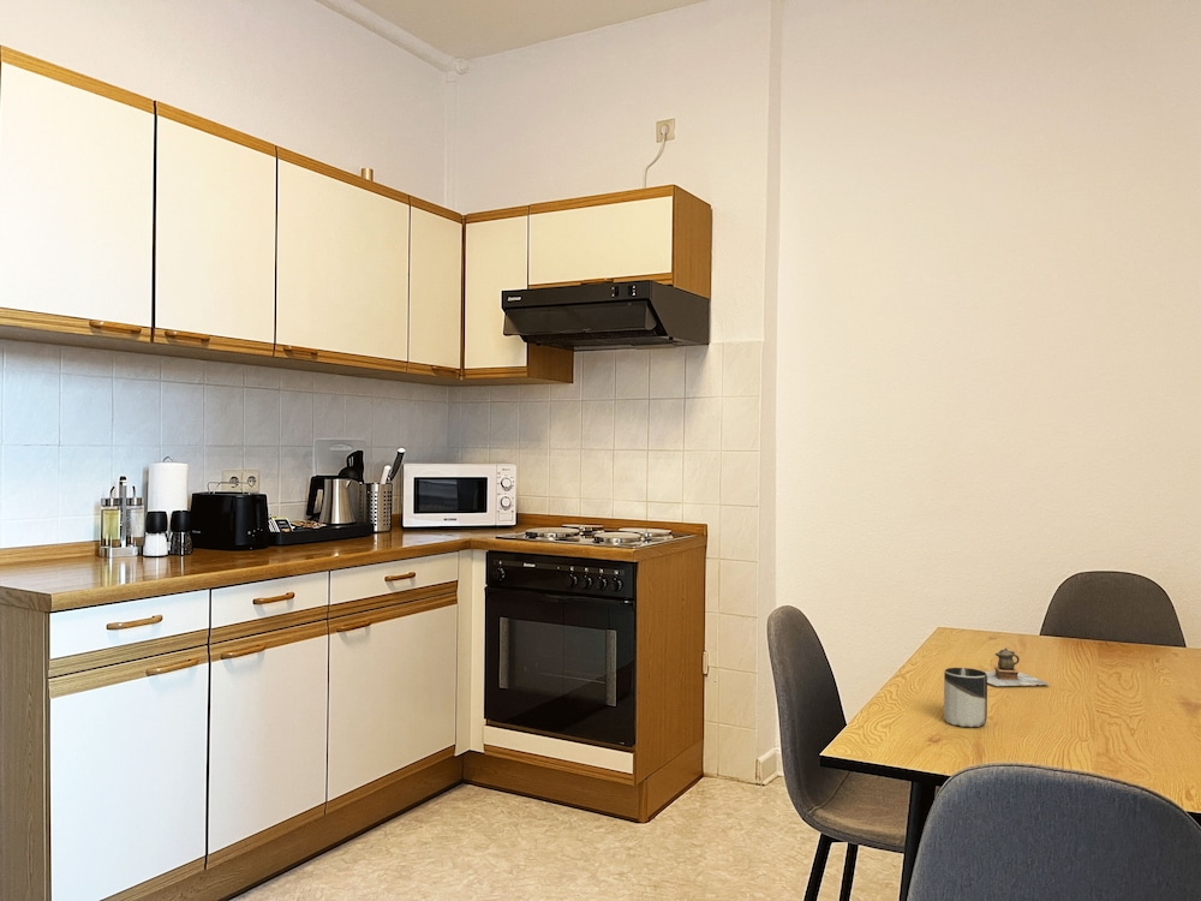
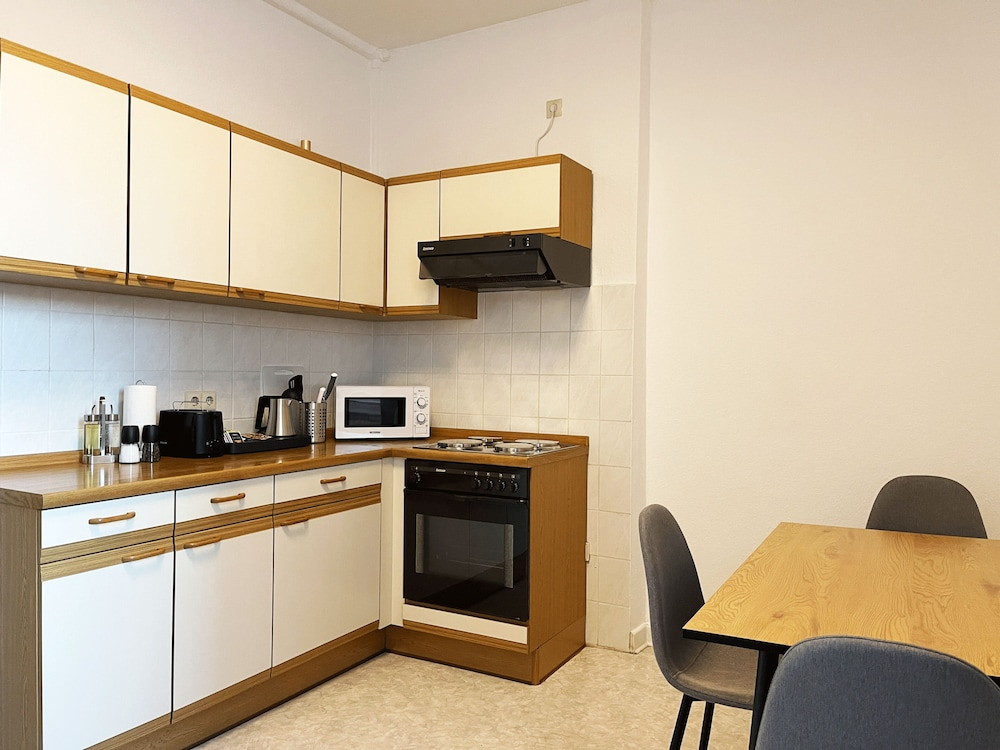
- teapot (1005, 663)
- cup (966, 694)
